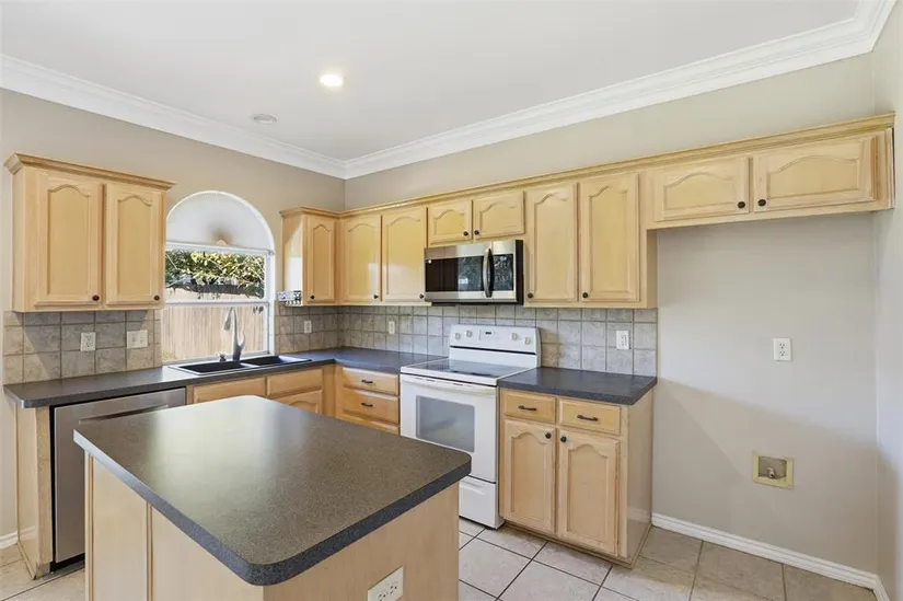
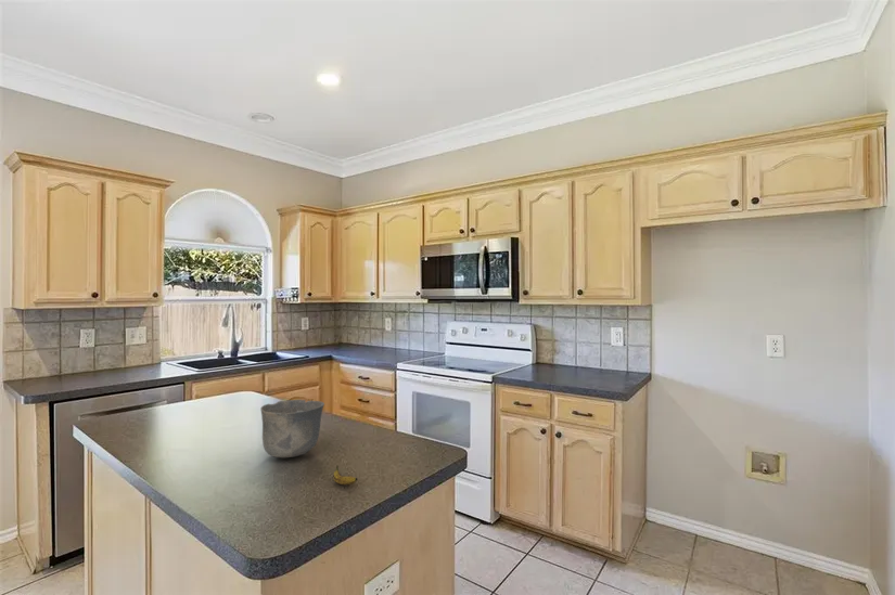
+ cup (293, 430)
+ banana (343, 477)
